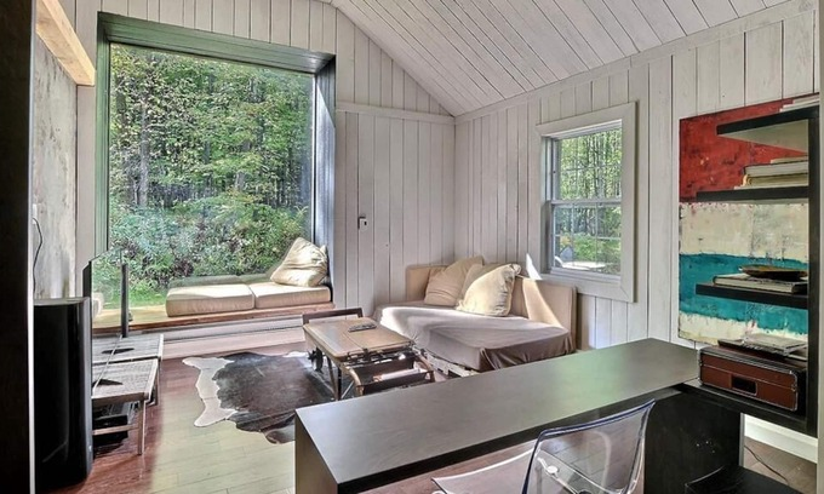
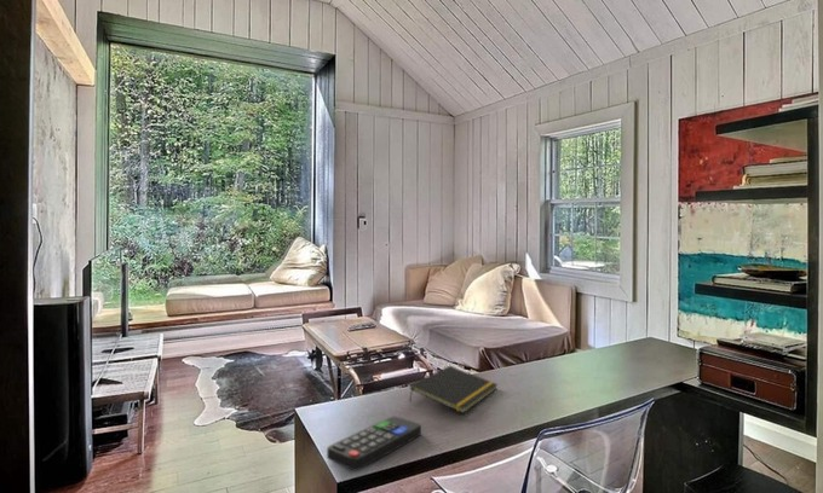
+ notepad (455, 387)
+ remote control (376, 439)
